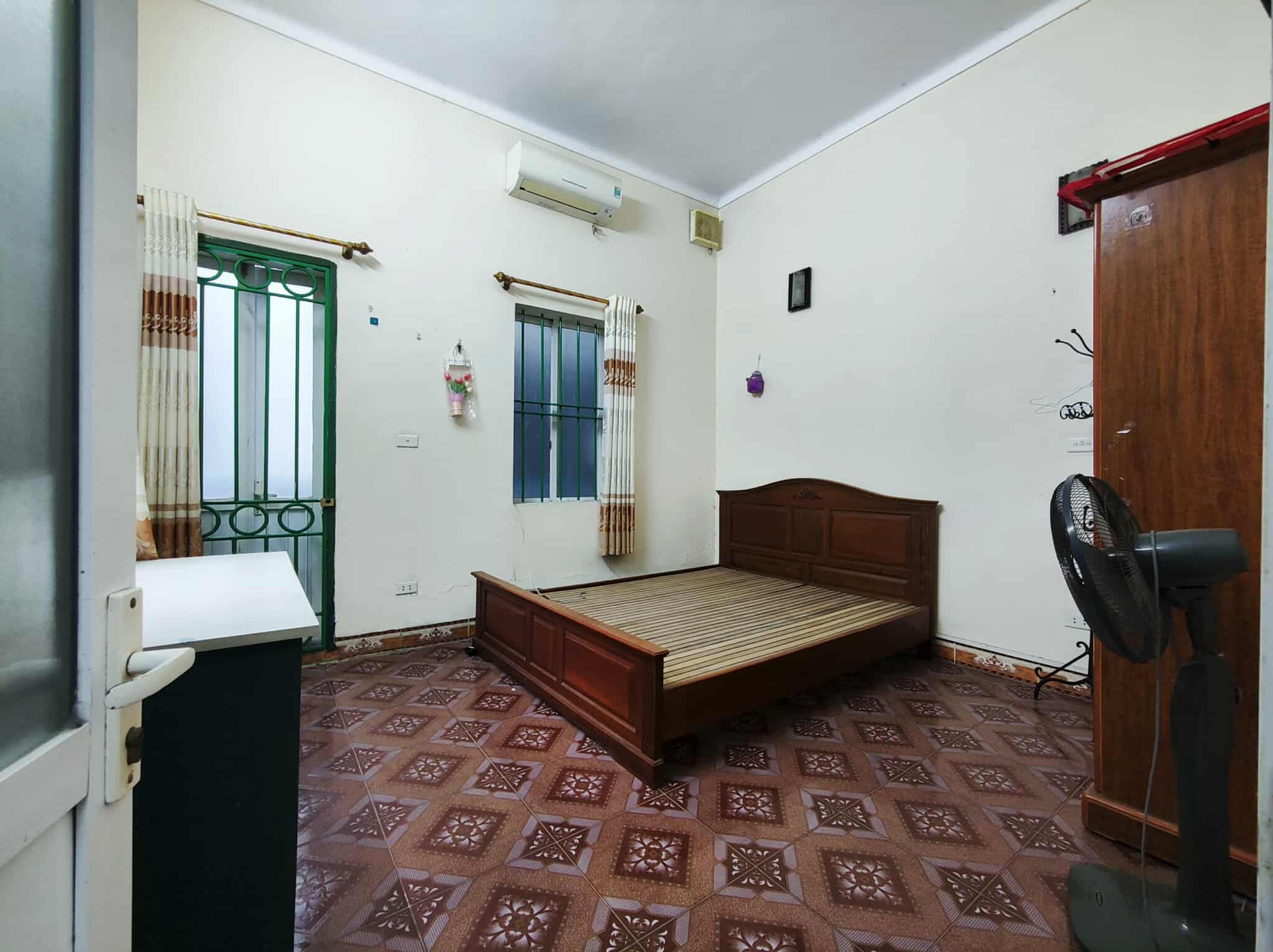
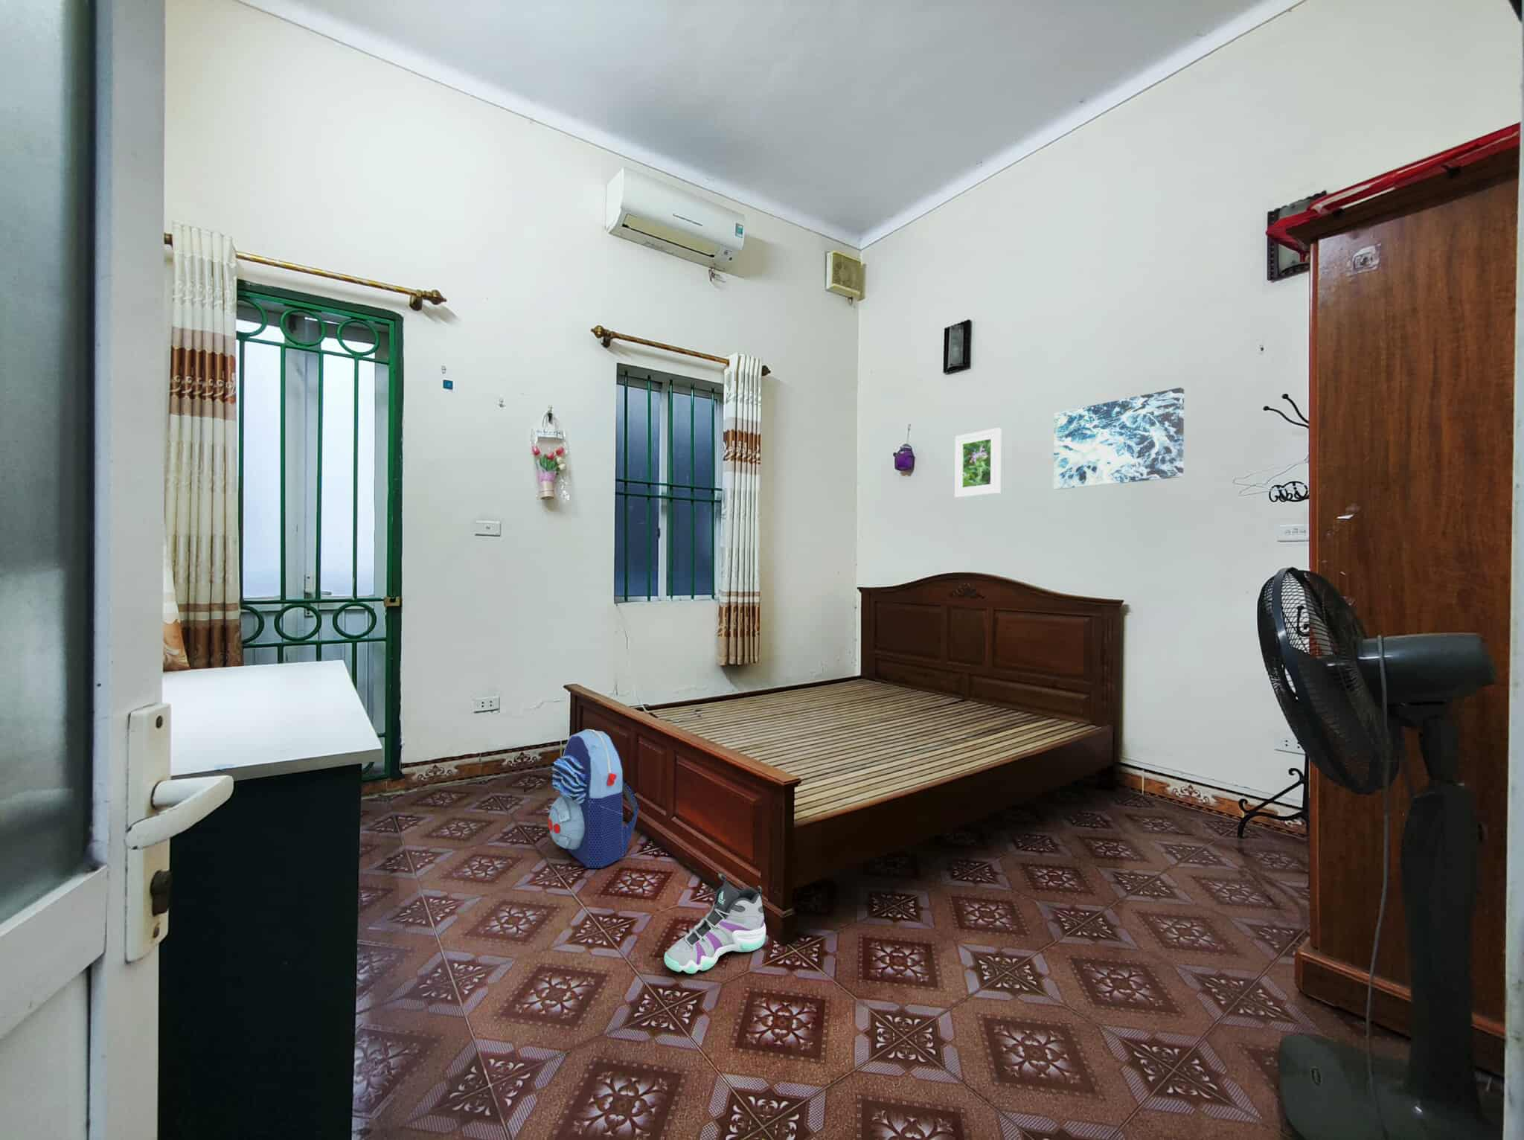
+ wall art (1115, 443)
+ sneaker (715, 915)
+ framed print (977, 463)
+ backpack (591, 790)
